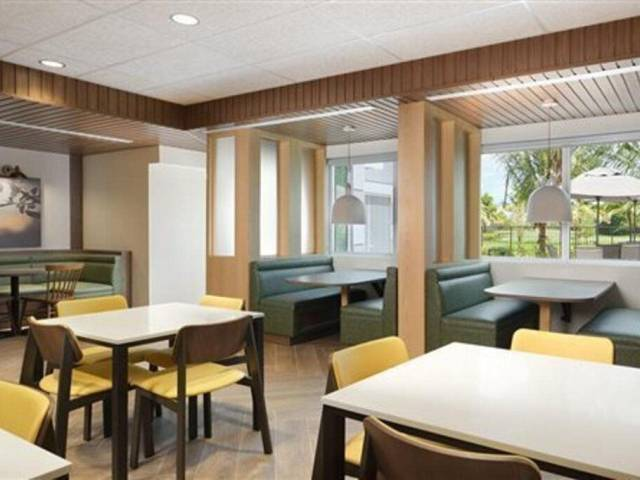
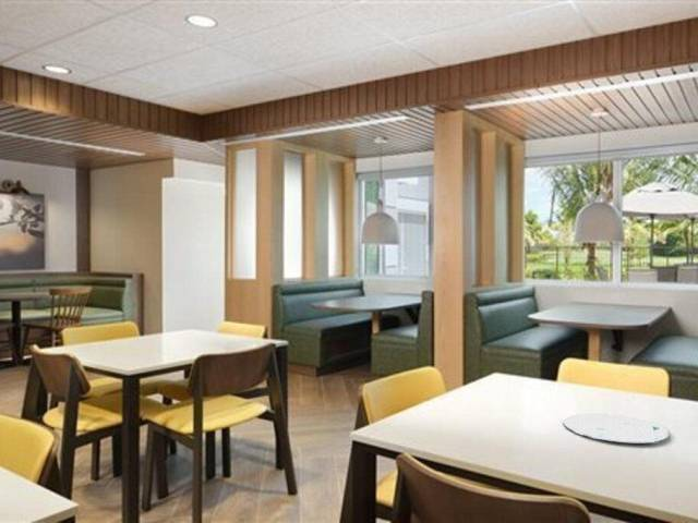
+ plate (614, 422)
